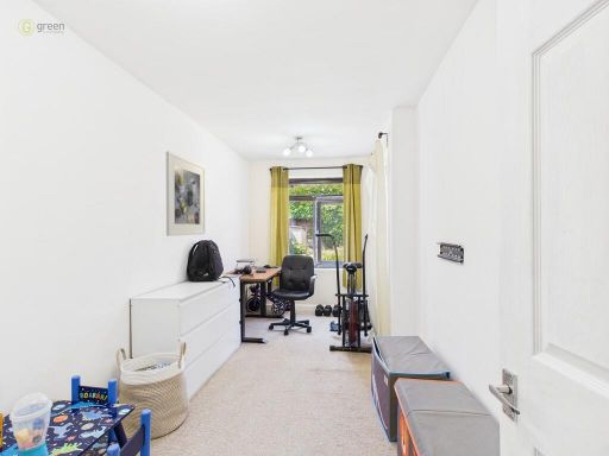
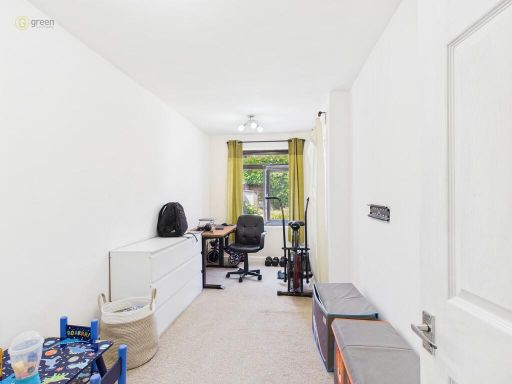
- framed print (187, 197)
